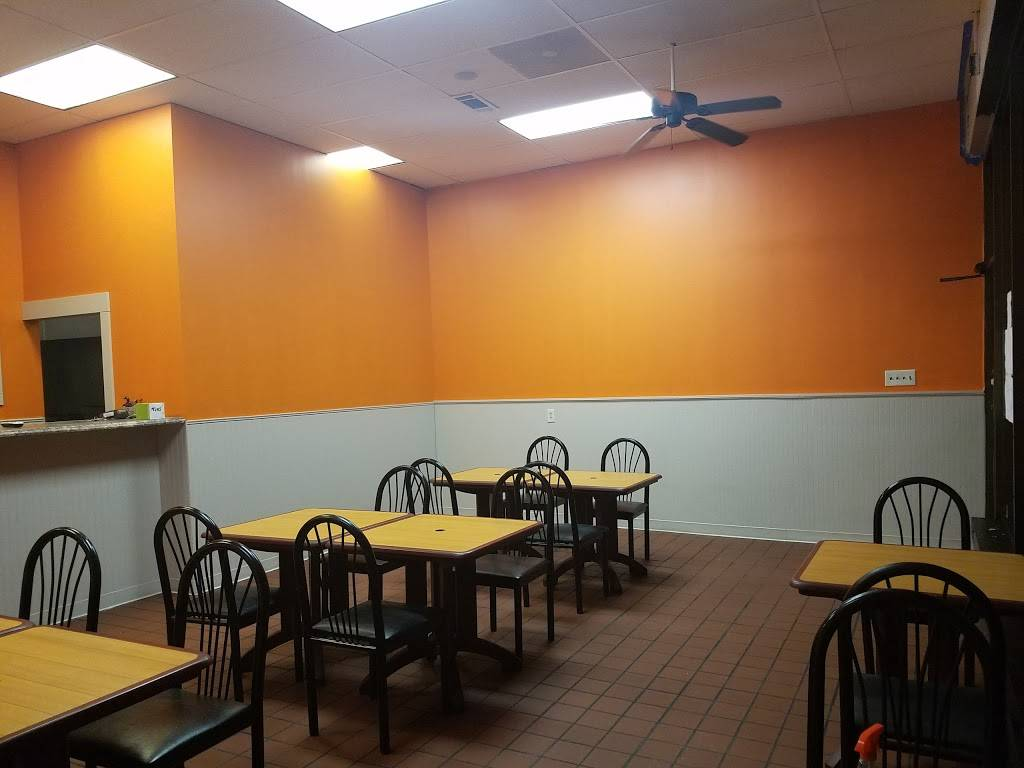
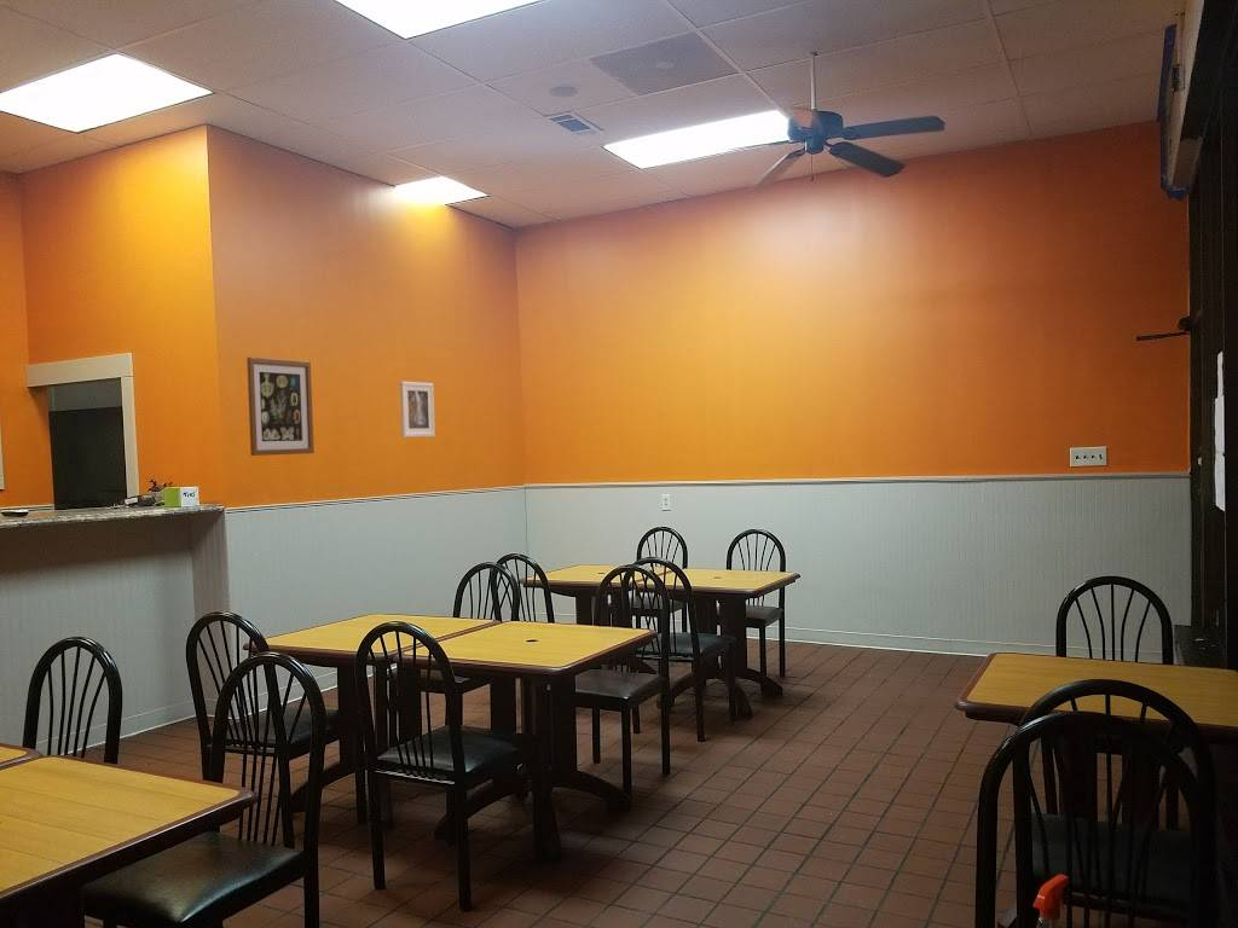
+ wall art (282, 406)
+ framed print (417, 410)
